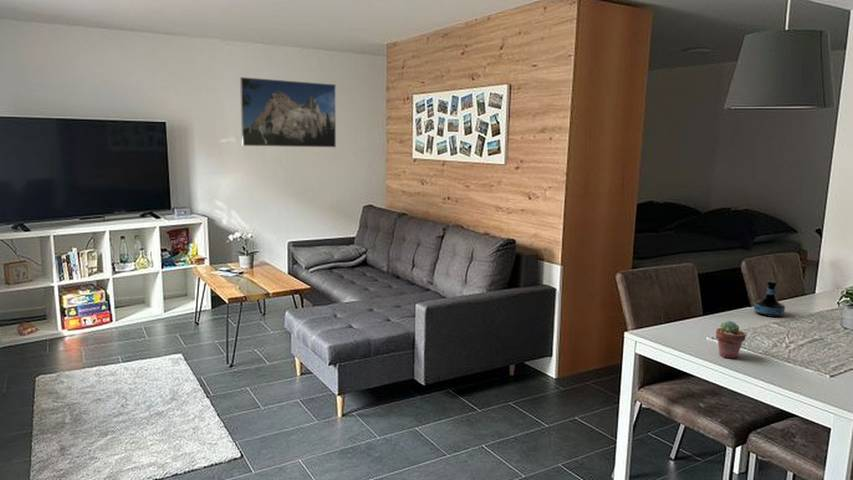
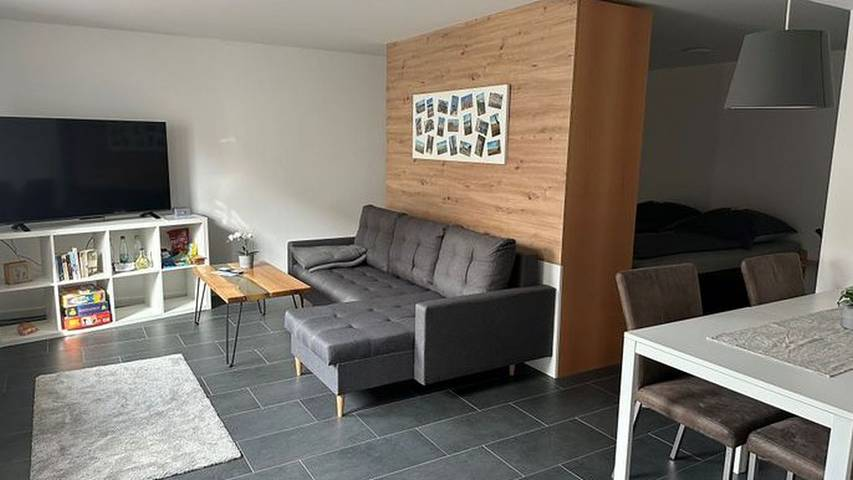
- tequila bottle (770, 297)
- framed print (290, 114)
- potted succulent (730, 338)
